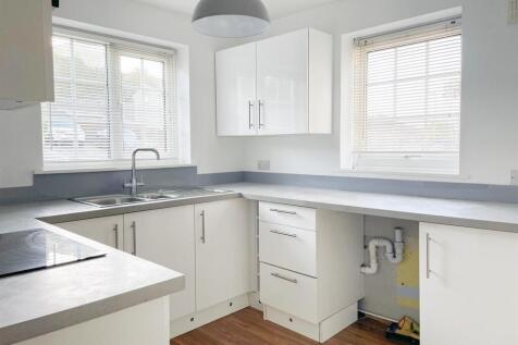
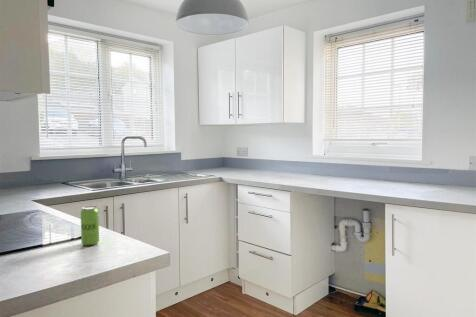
+ beverage can (89, 225)
